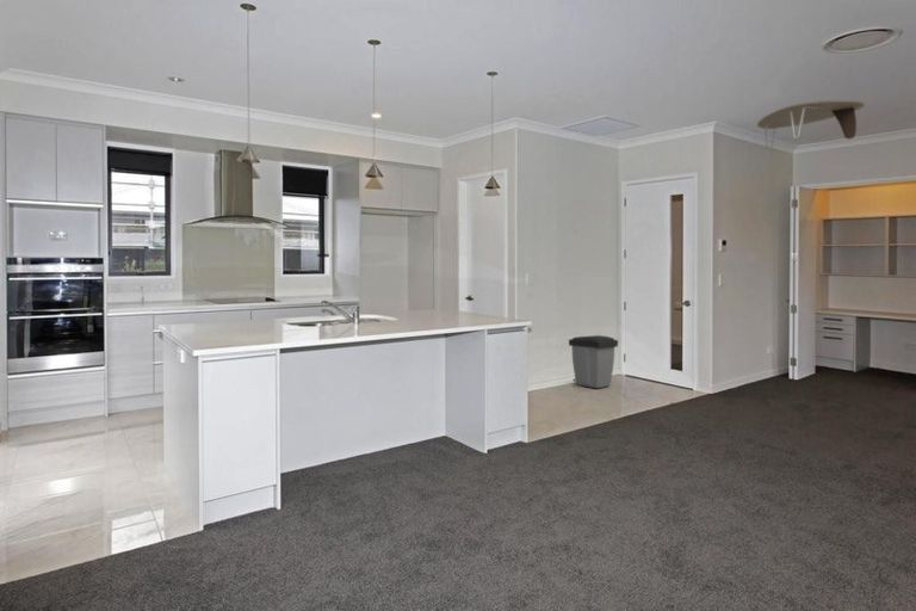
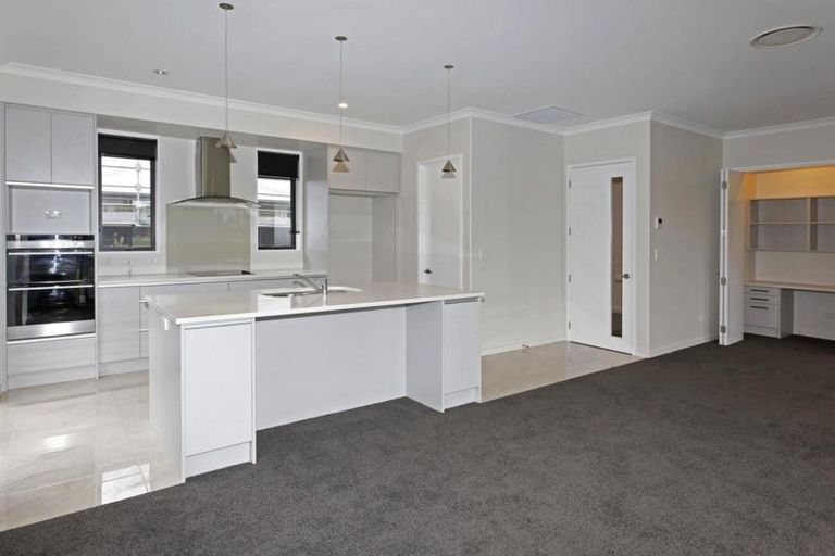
- coffee table (806, 123)
- trash can (592, 360)
